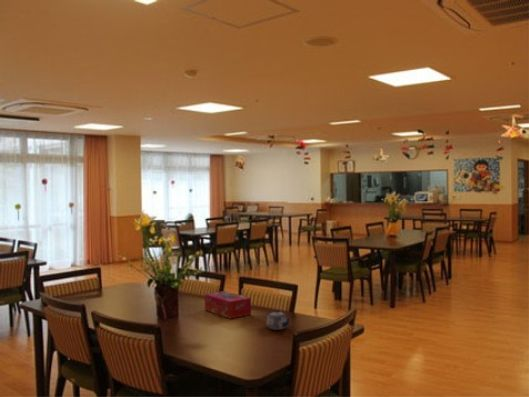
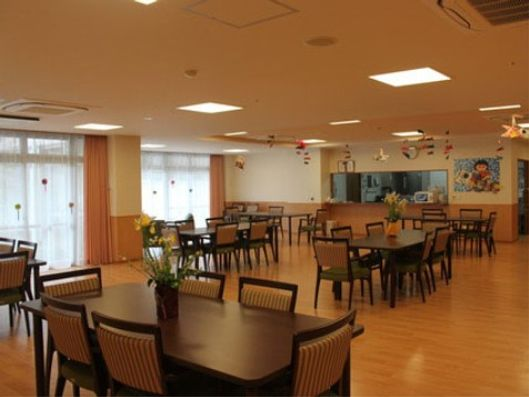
- teapot (278, 319)
- tissue box (227, 304)
